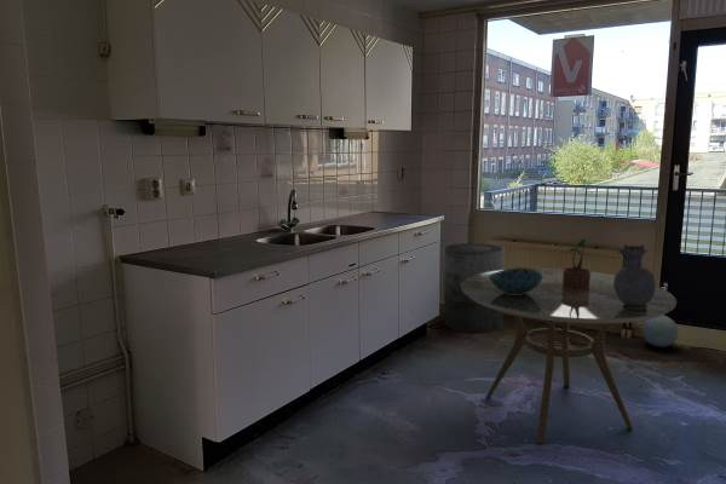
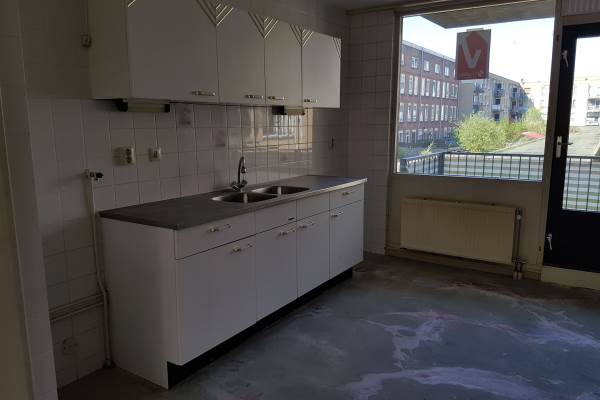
- dining table (559, 351)
- pitcher (634, 275)
- ball (659, 330)
- trash can (468, 277)
- potted plant (581, 263)
- bowl (514, 282)
